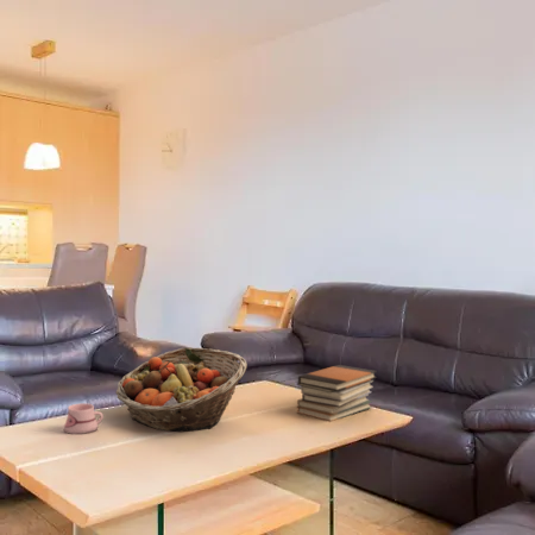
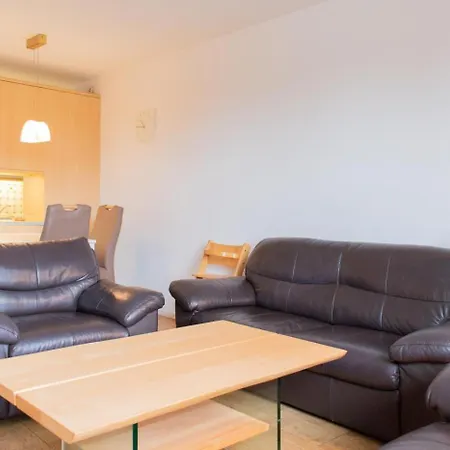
- book stack (336, 391)
- mug (83, 417)
- fruit basket (181, 386)
